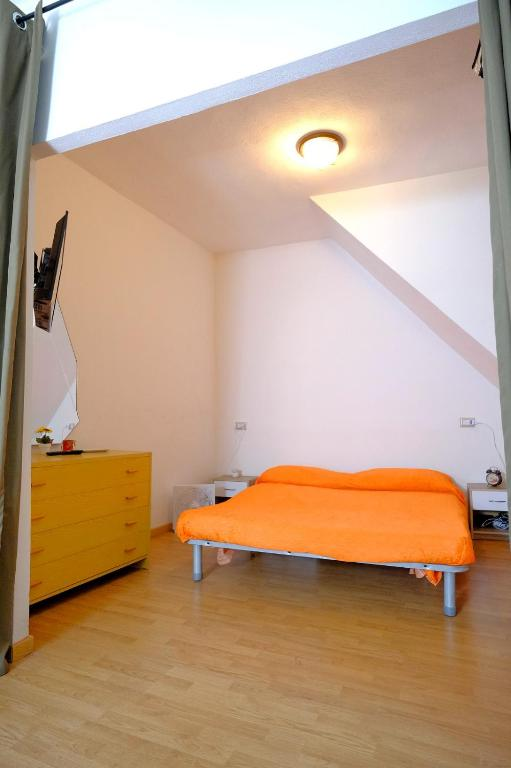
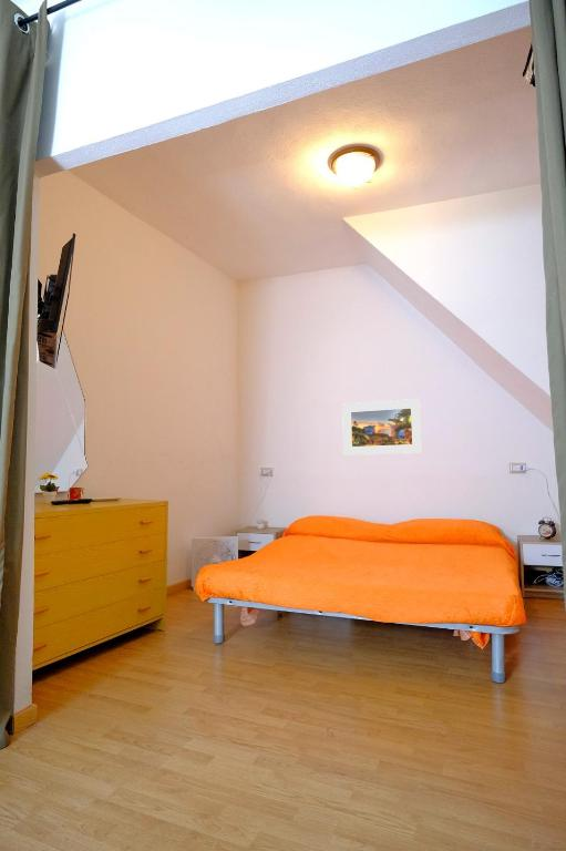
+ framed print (381, 428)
